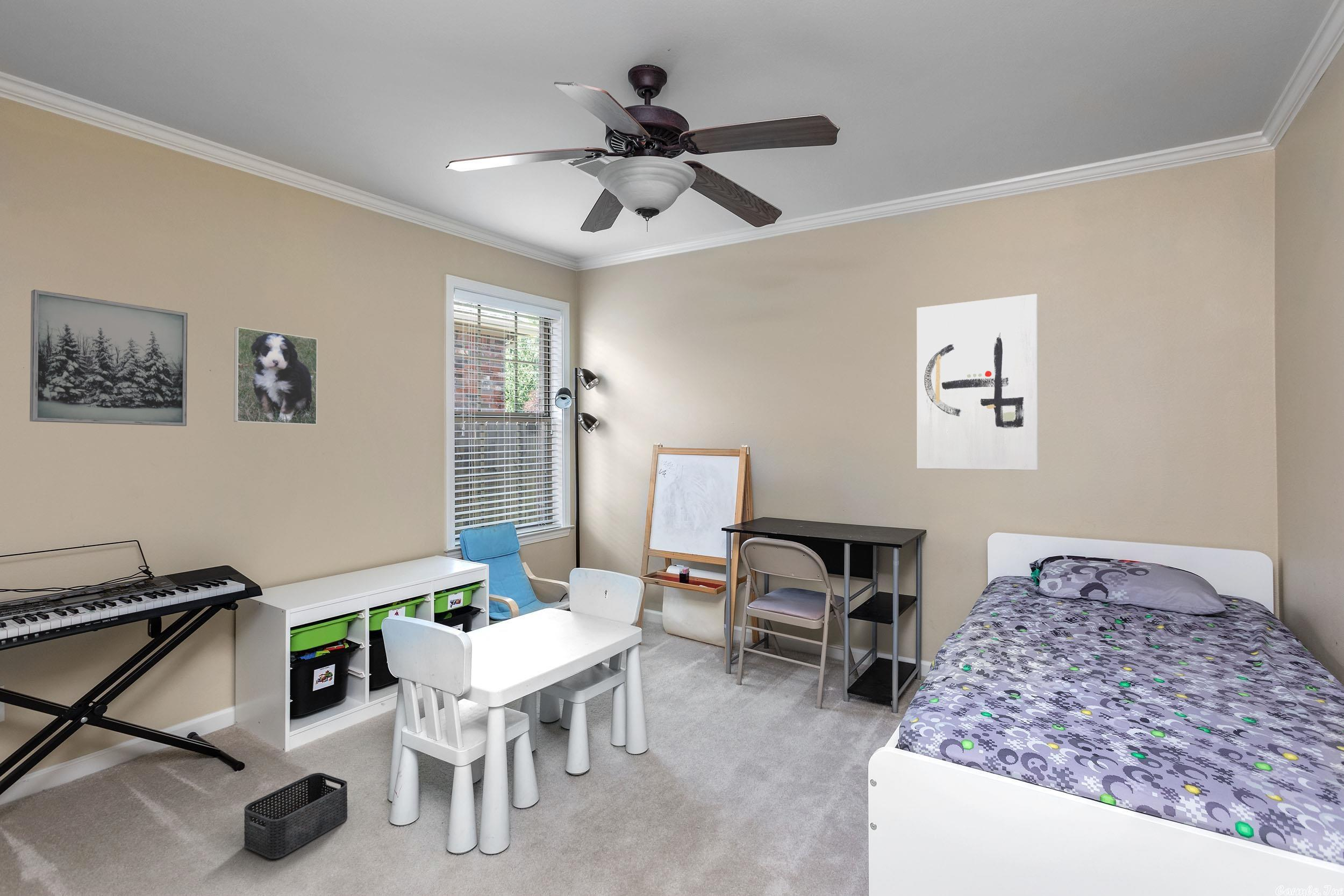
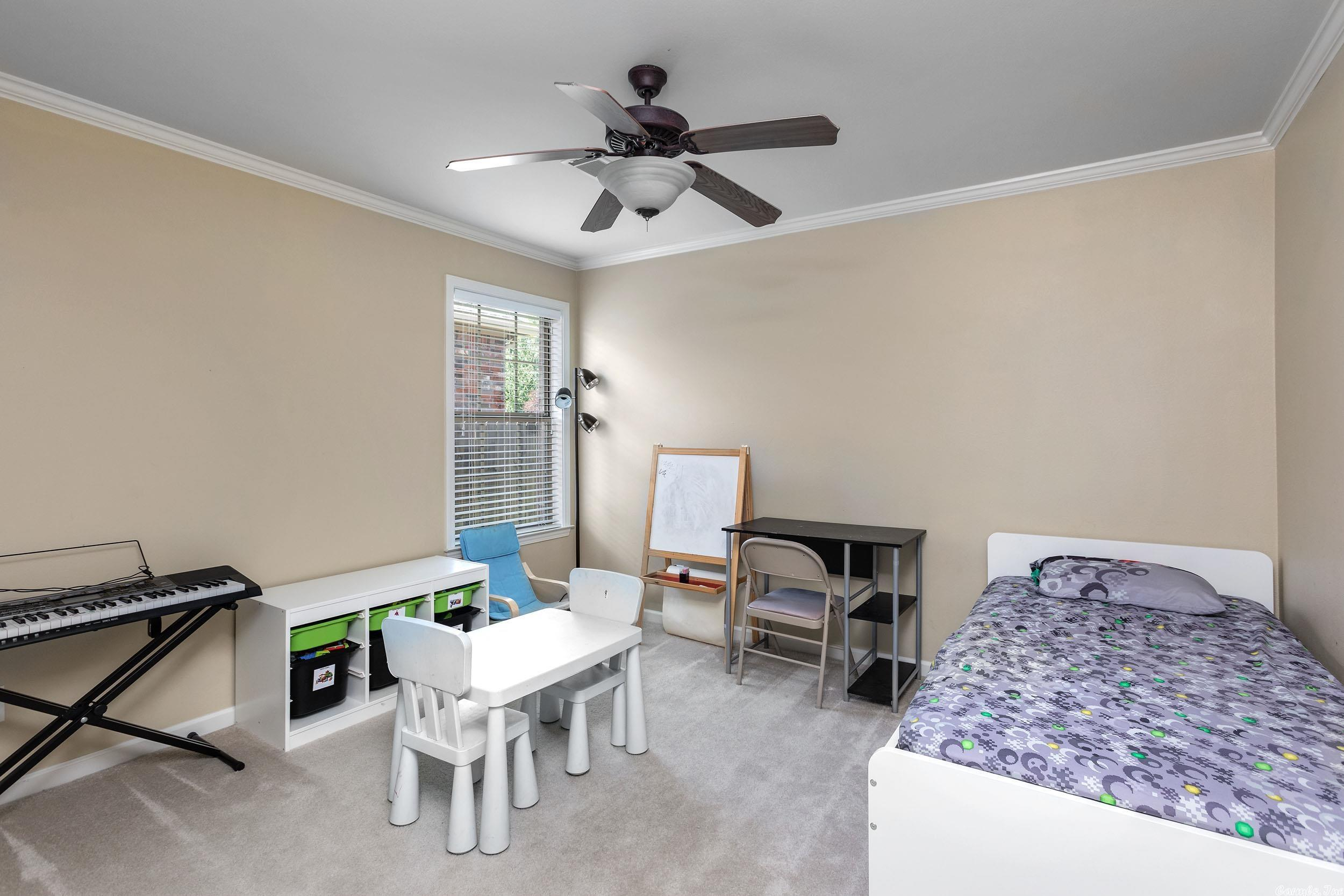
- storage bin (297, 813)
- wall art (975, 385)
- wall art (114, 363)
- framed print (277, 378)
